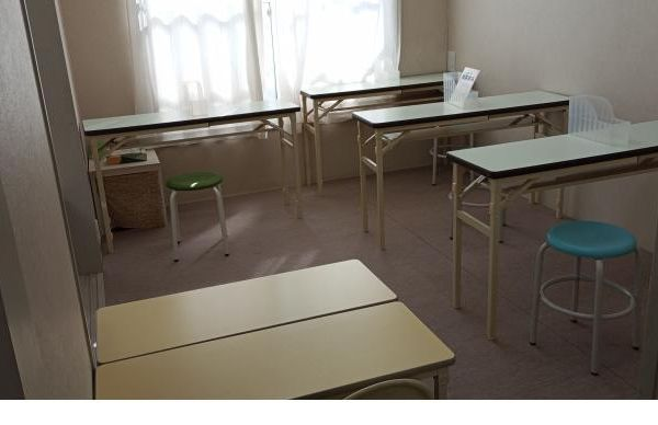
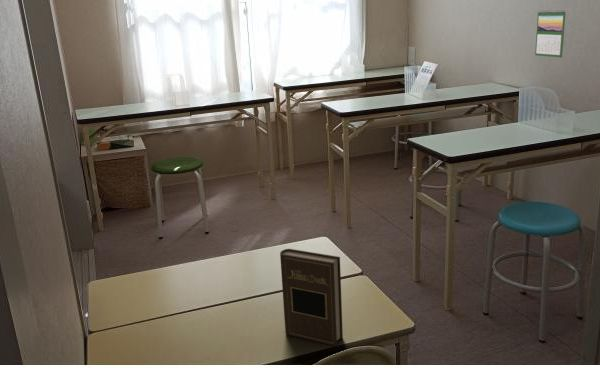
+ calendar (549, 33)
+ book (310, 296)
